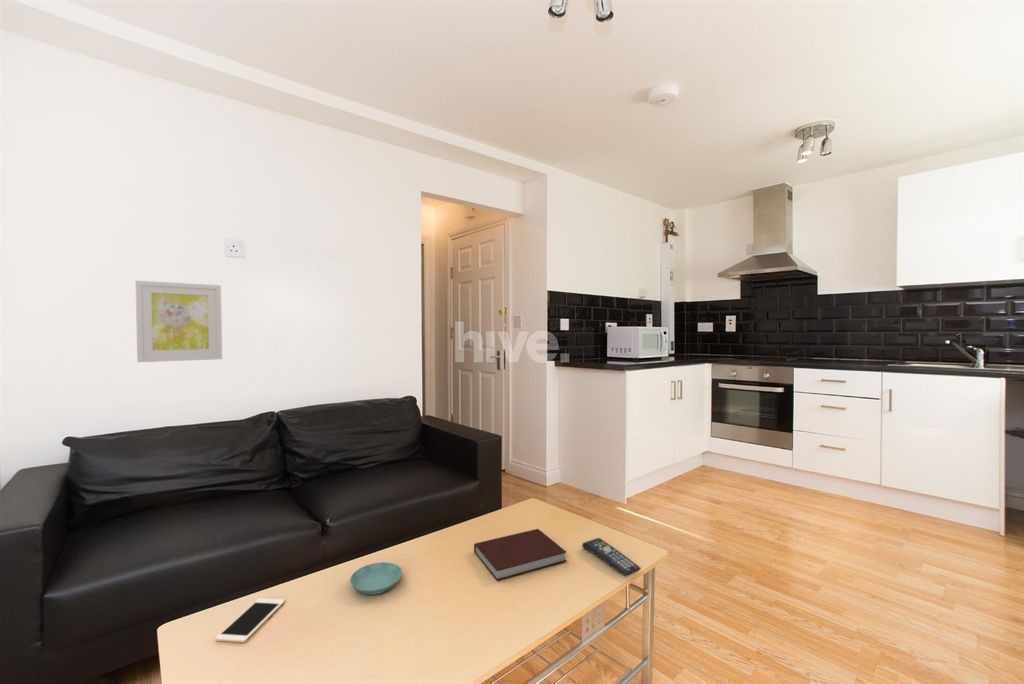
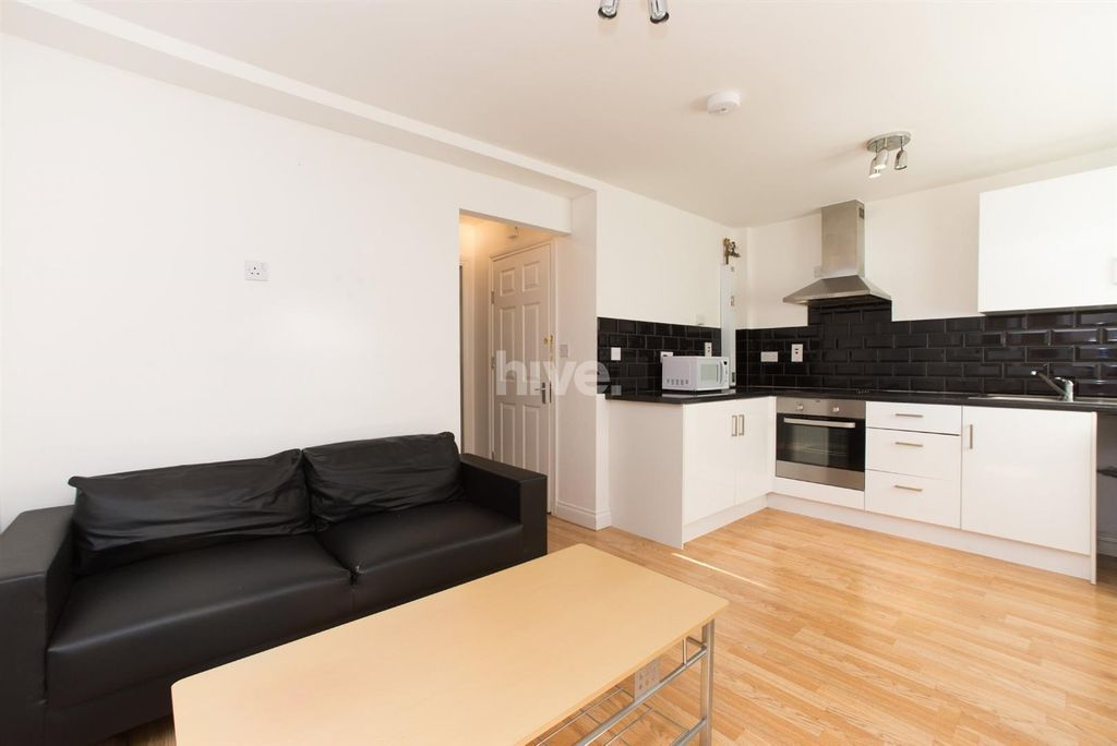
- cell phone (252, 618)
- remote control (609, 555)
- wall art (180, 321)
- notebook (519, 552)
- saucer (376, 579)
